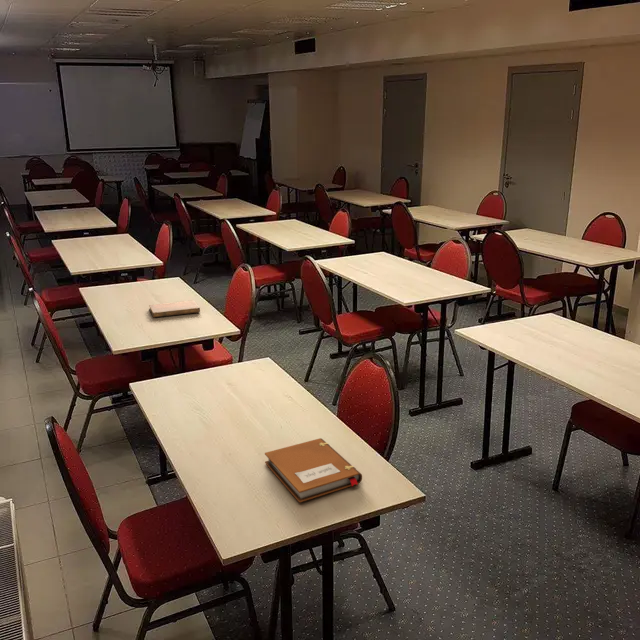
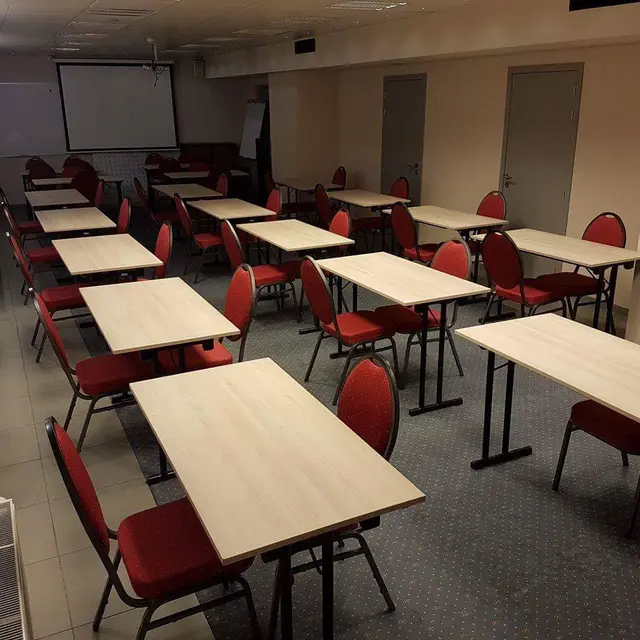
- notebook (313, 468)
- notebook (174, 308)
